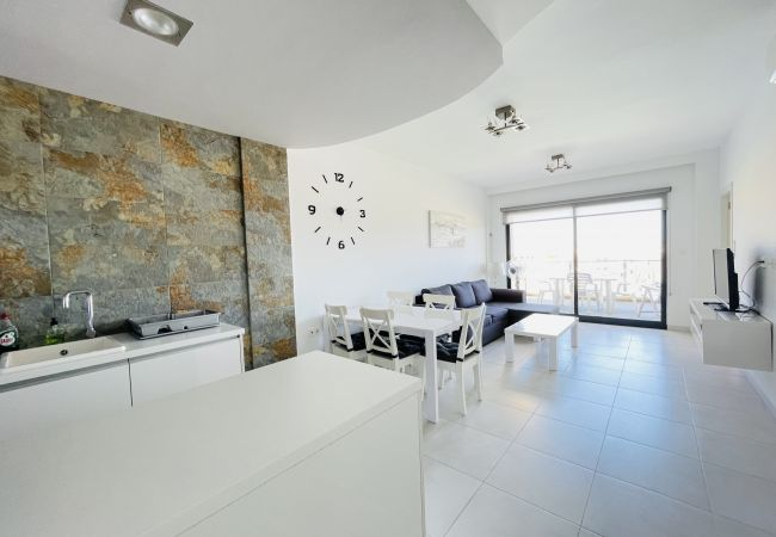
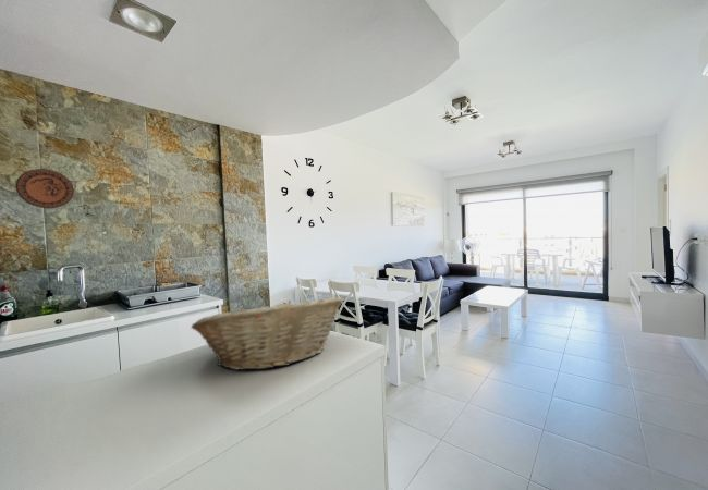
+ fruit basket (273, 324)
+ decorative plate (46, 188)
